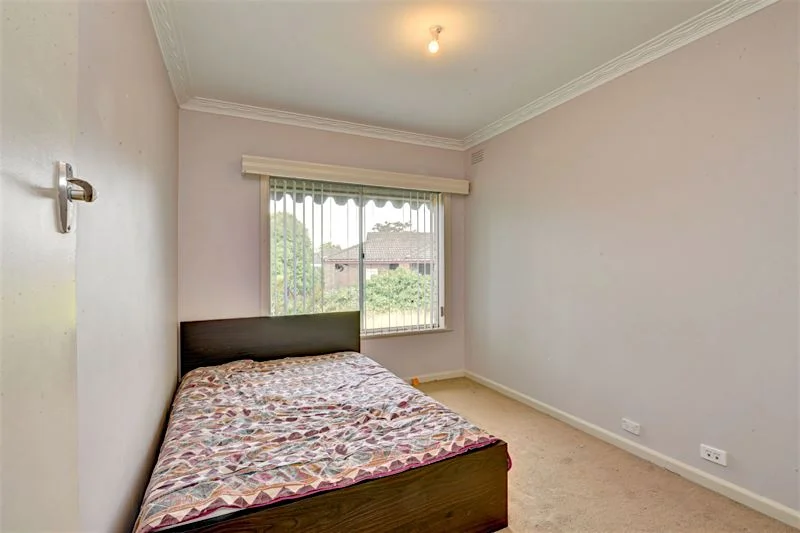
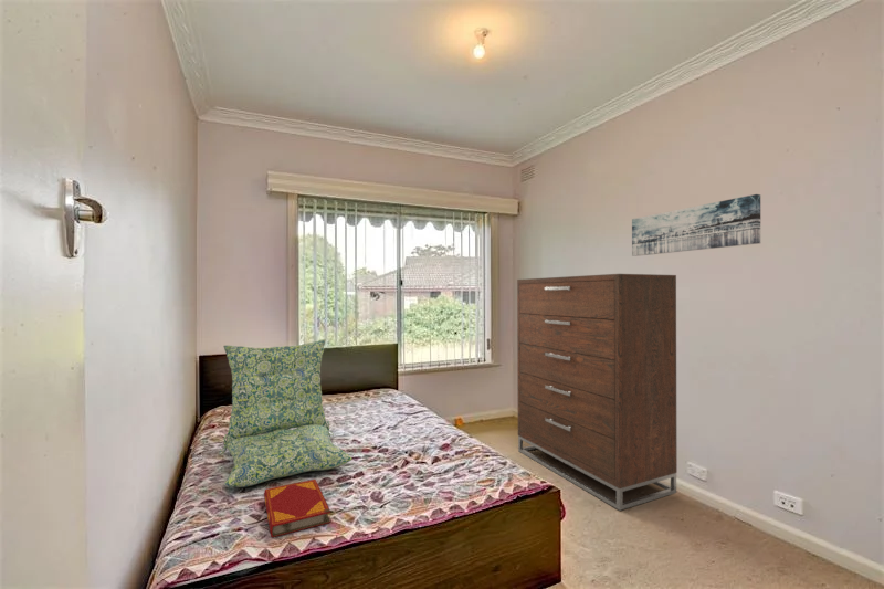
+ hardback book (295, 505)
+ dresser (586, 374)
+ wall art (687, 229)
+ seat cushion (283, 403)
